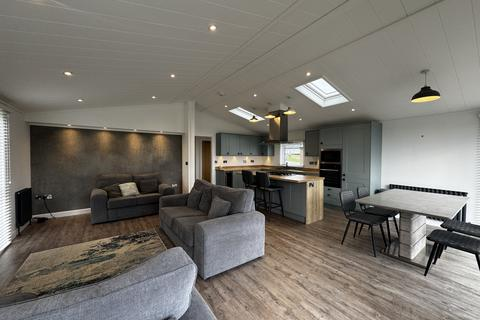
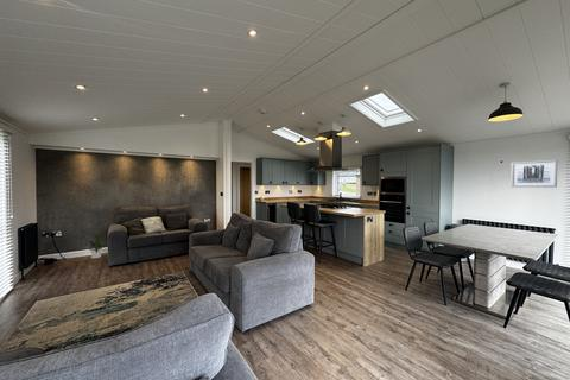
+ wall art (532, 173)
+ house plant (94, 245)
